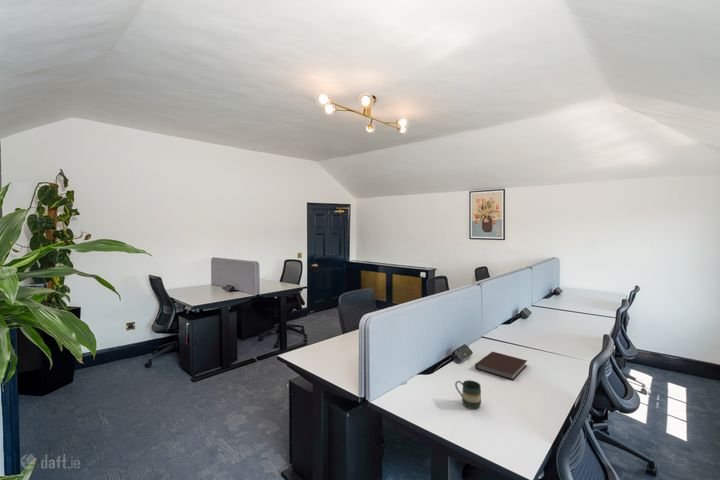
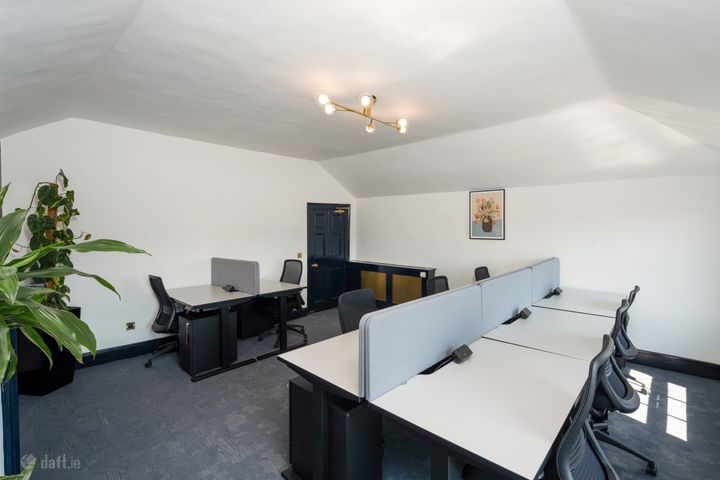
- mug (467, 393)
- notebook (501, 364)
